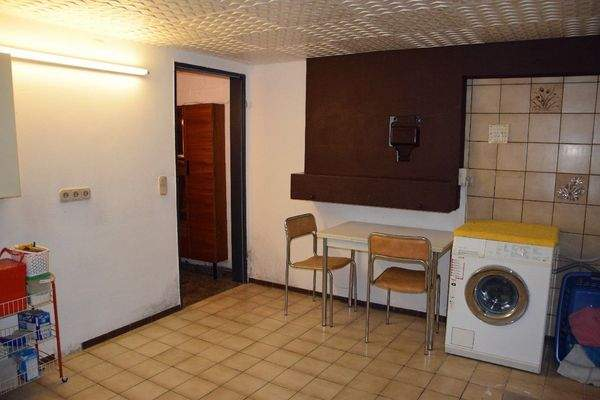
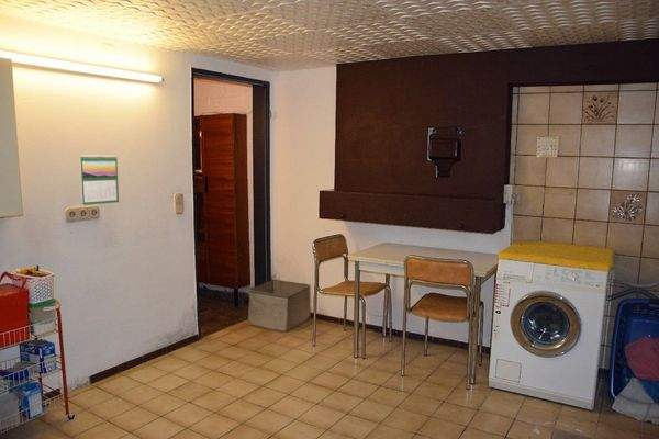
+ storage bin (279, 304)
+ calendar (100, 179)
